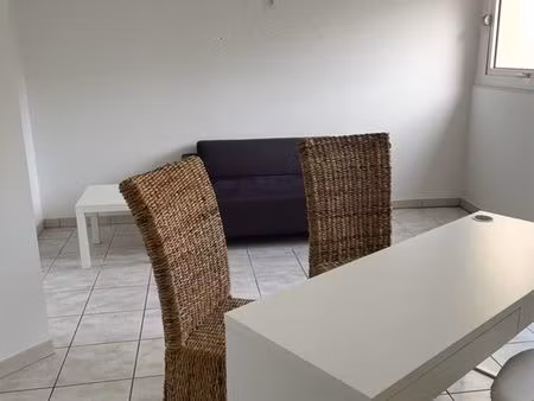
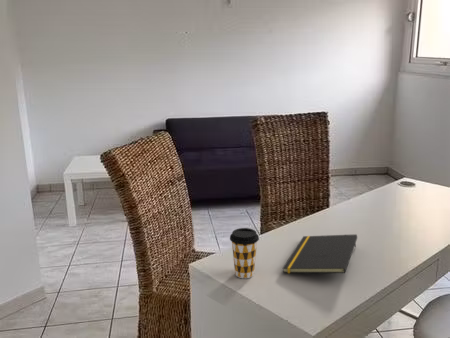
+ notepad (321, 252)
+ coffee cup (244, 253)
